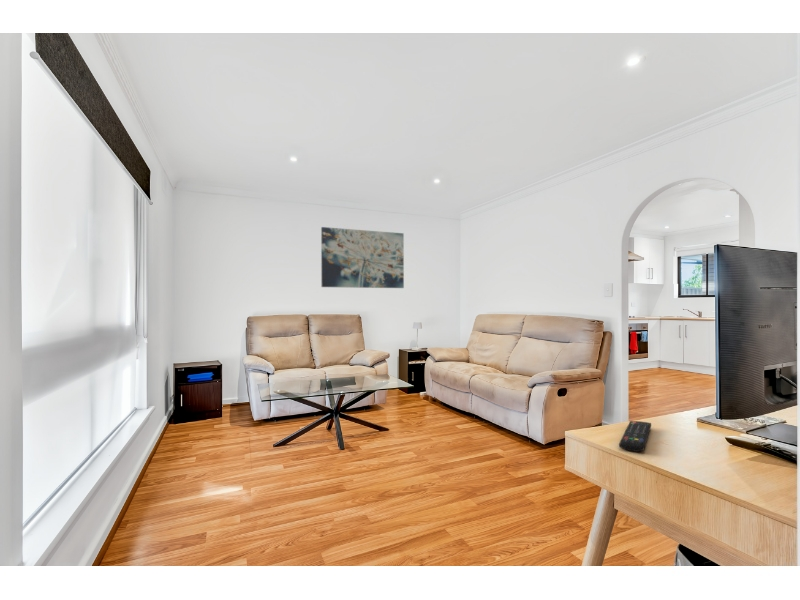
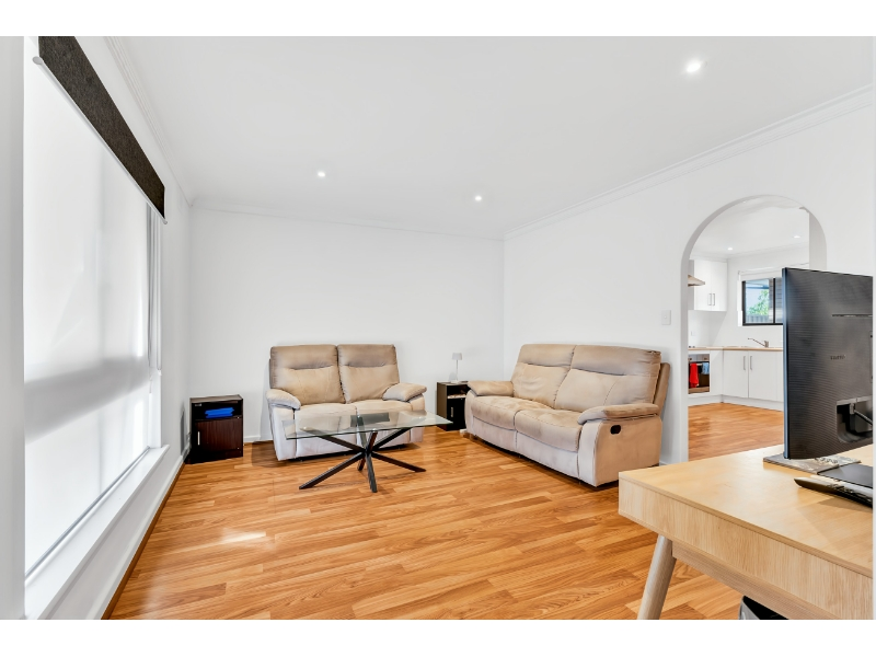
- remote control (636, 434)
- wall art (364, 259)
